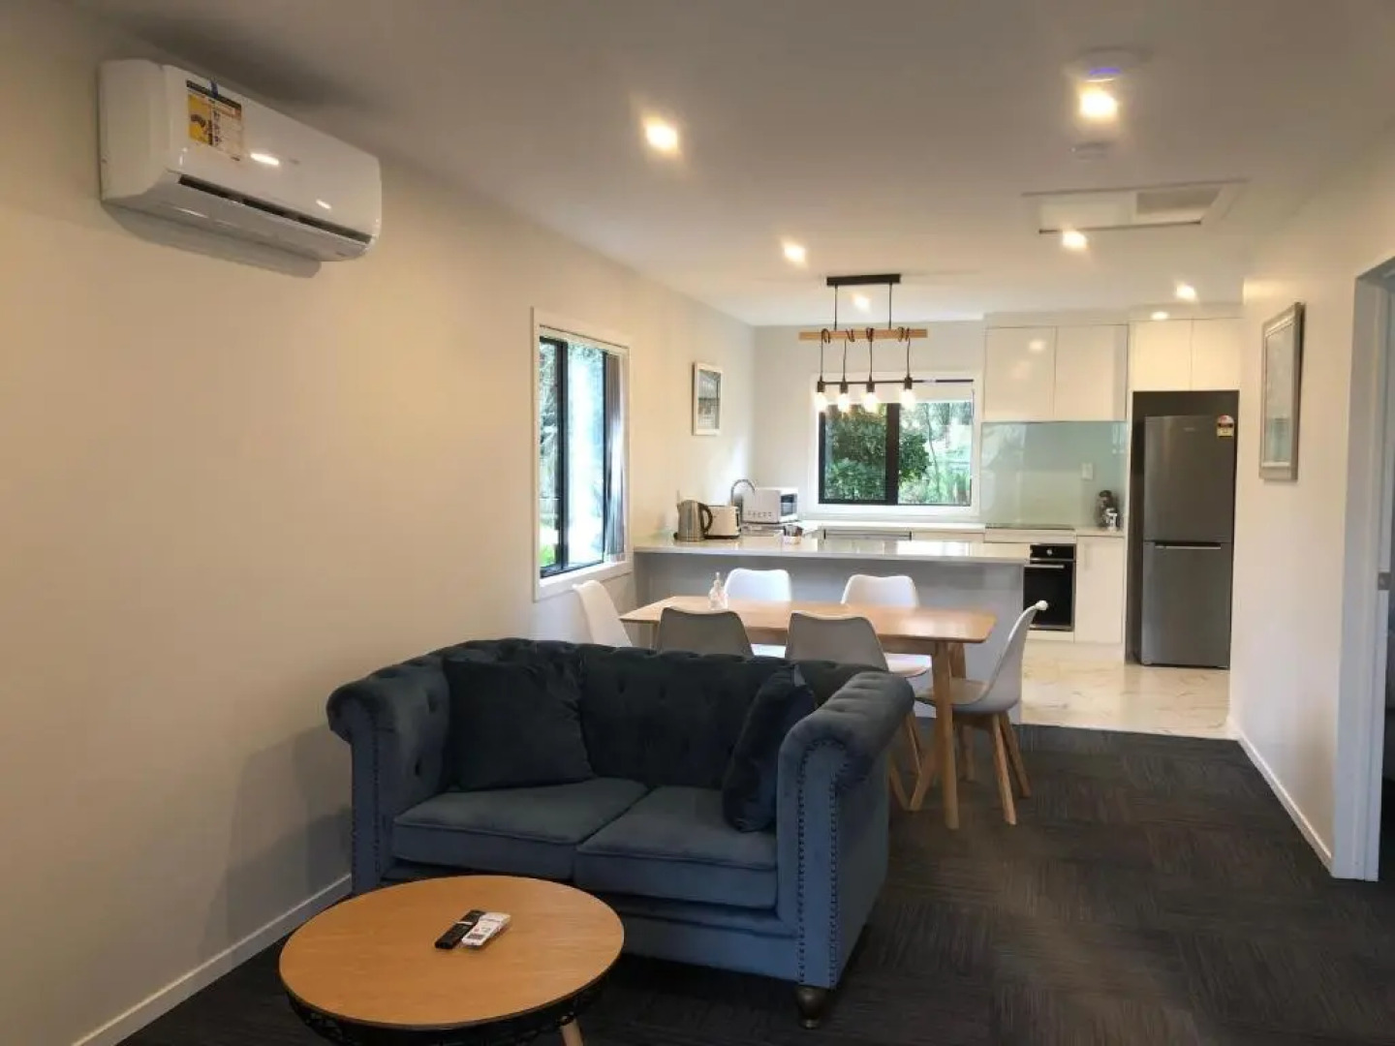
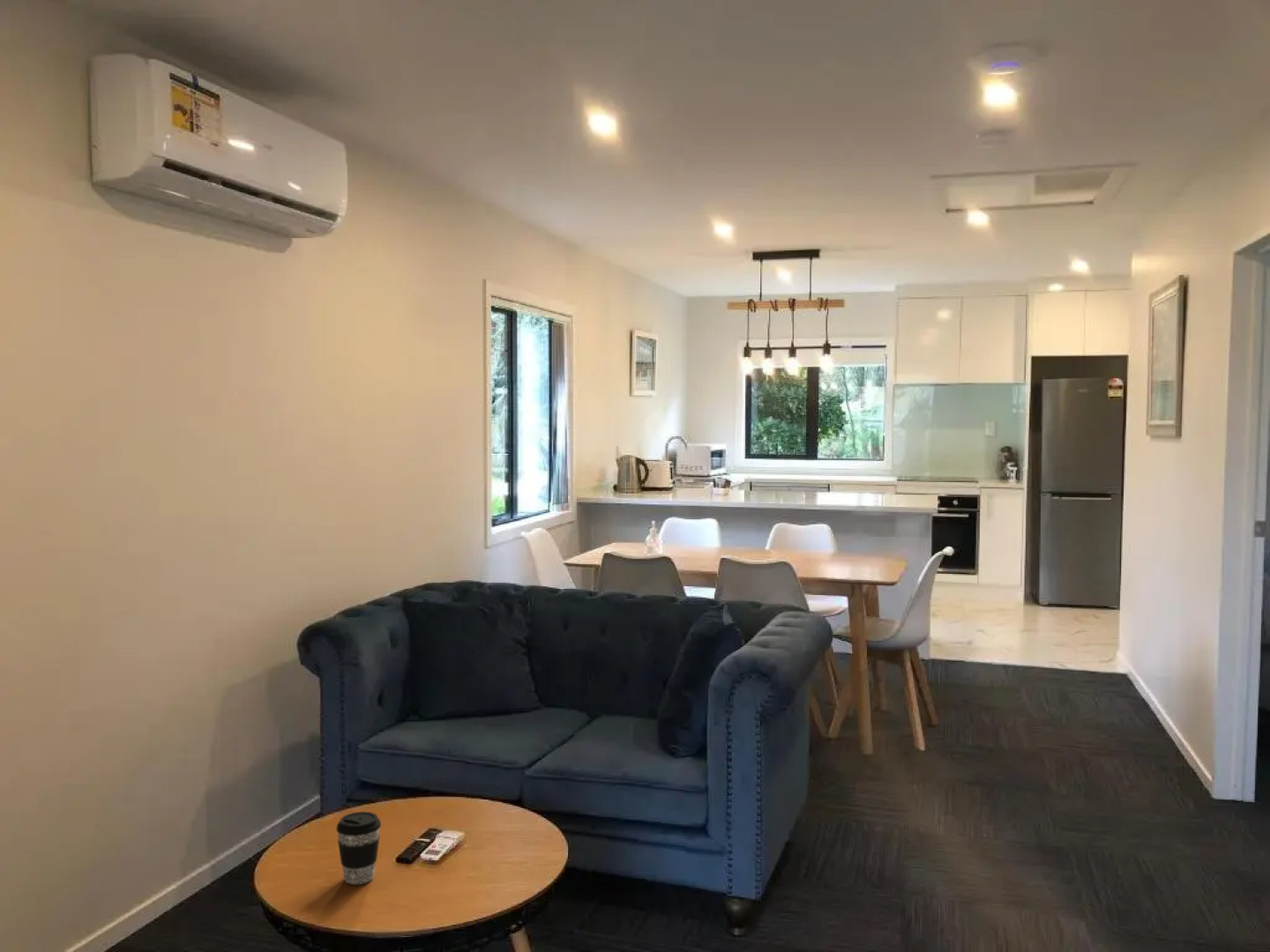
+ coffee cup (359, 848)
